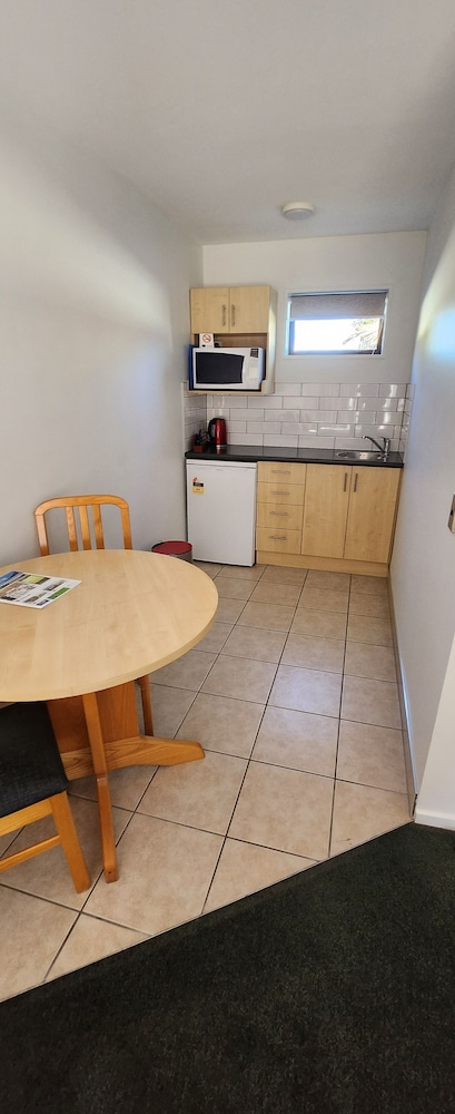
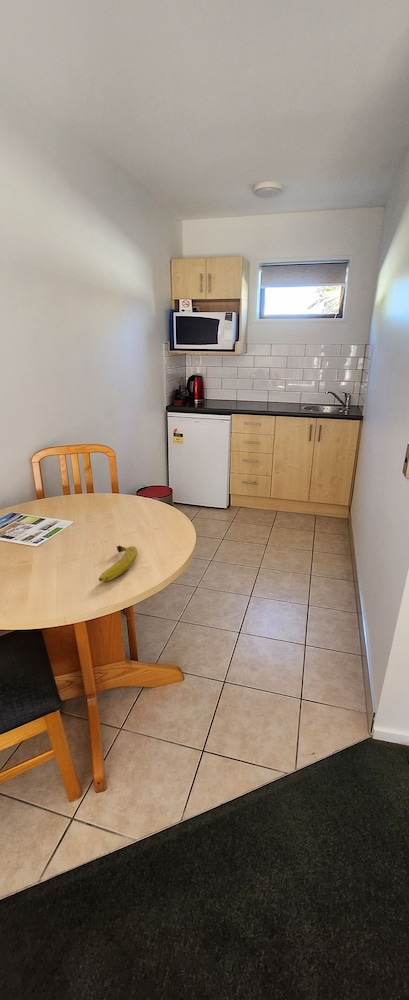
+ fruit (120, 559)
